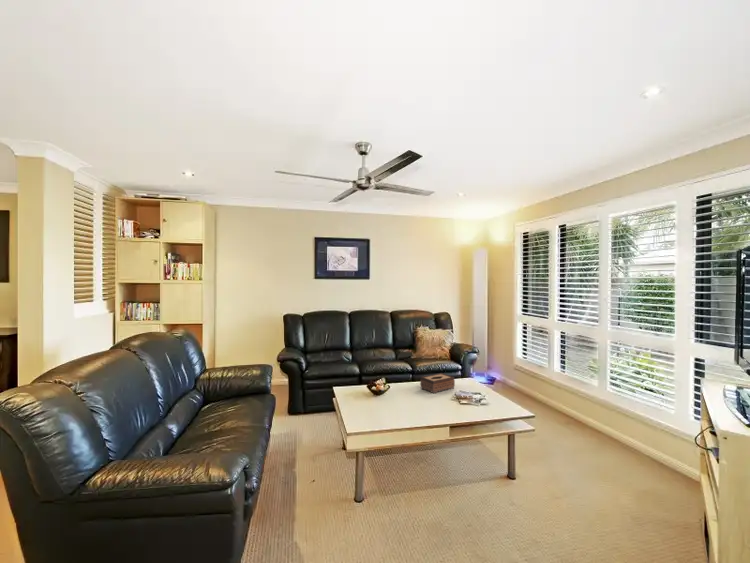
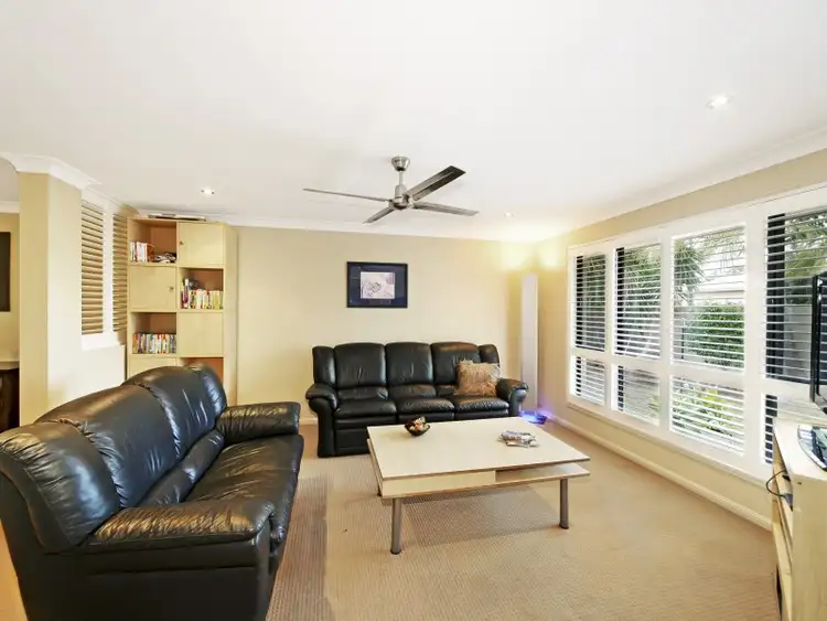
- tissue box (437, 382)
